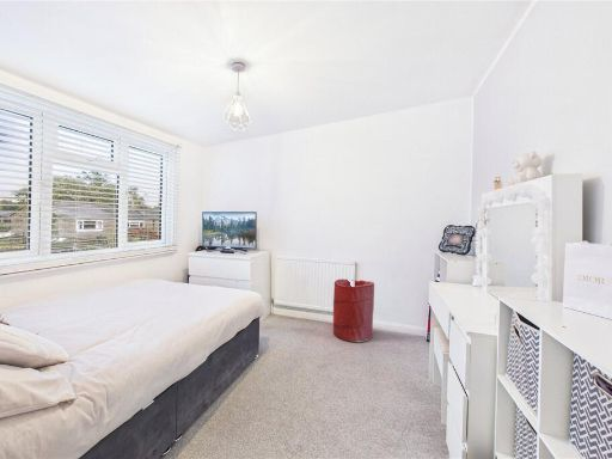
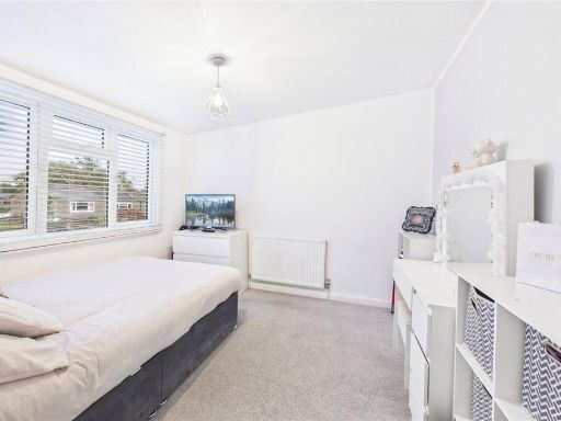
- laundry hamper (353, 306)
